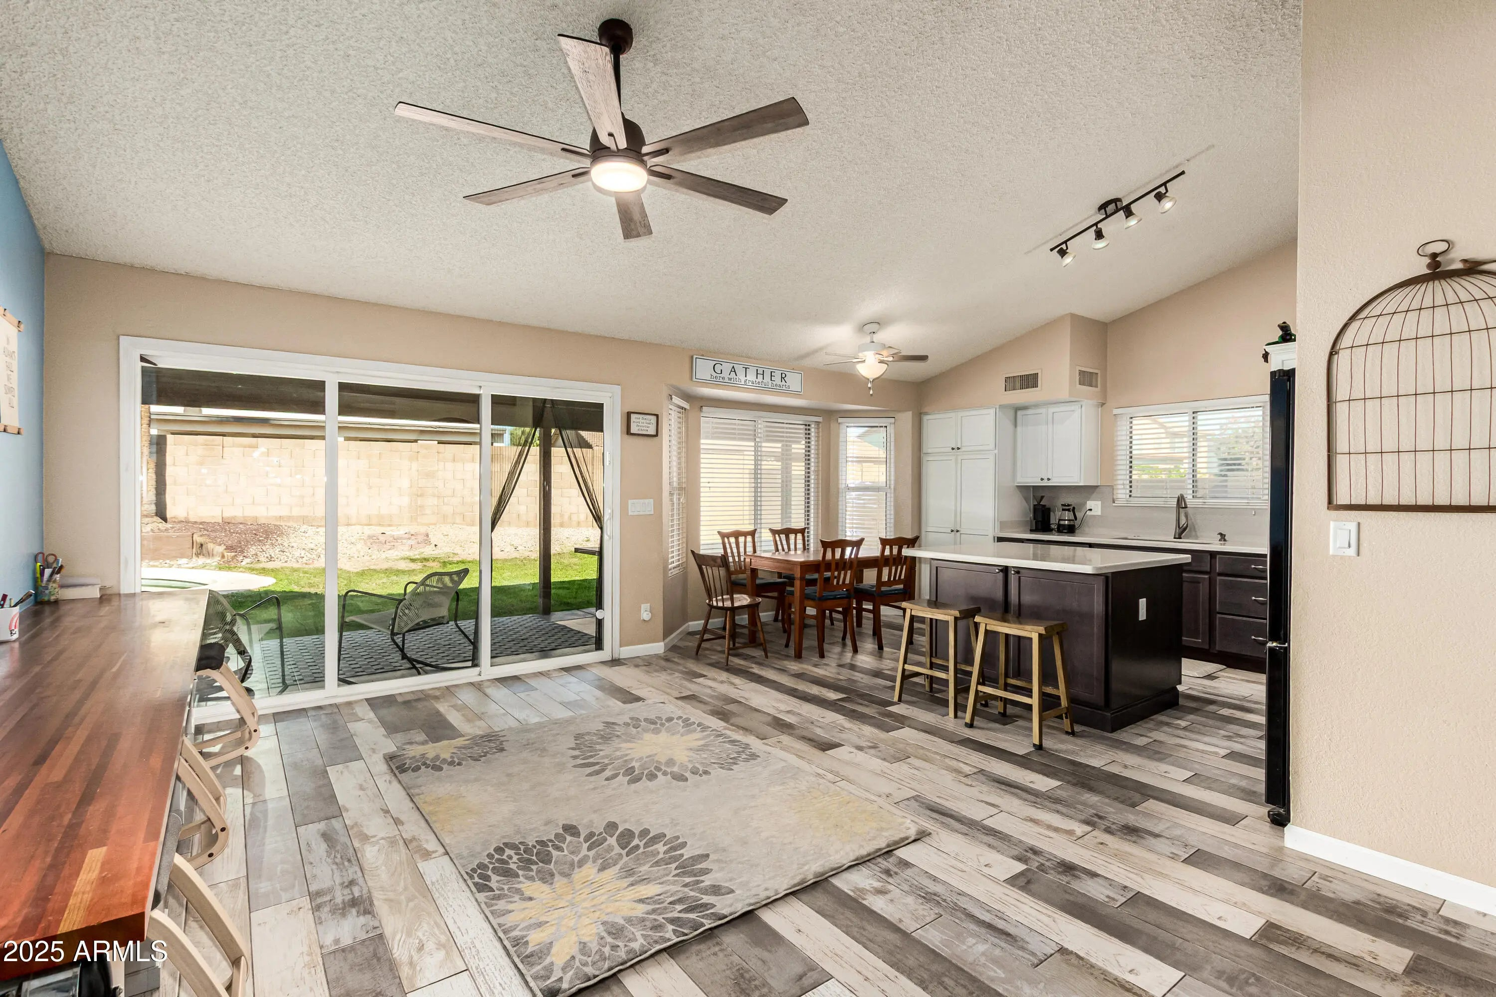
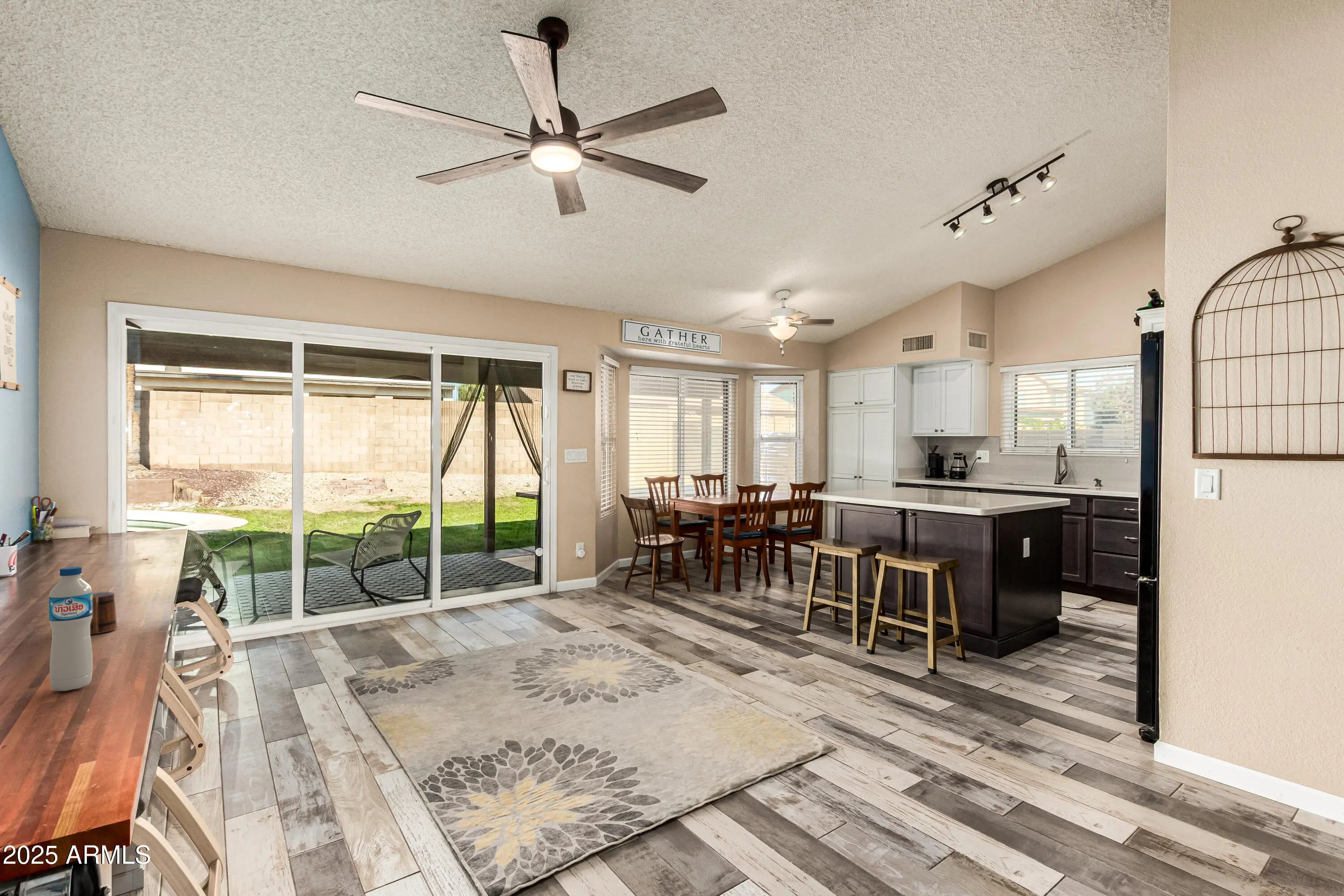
+ mug (96, 612)
+ water bottle (71, 628)
